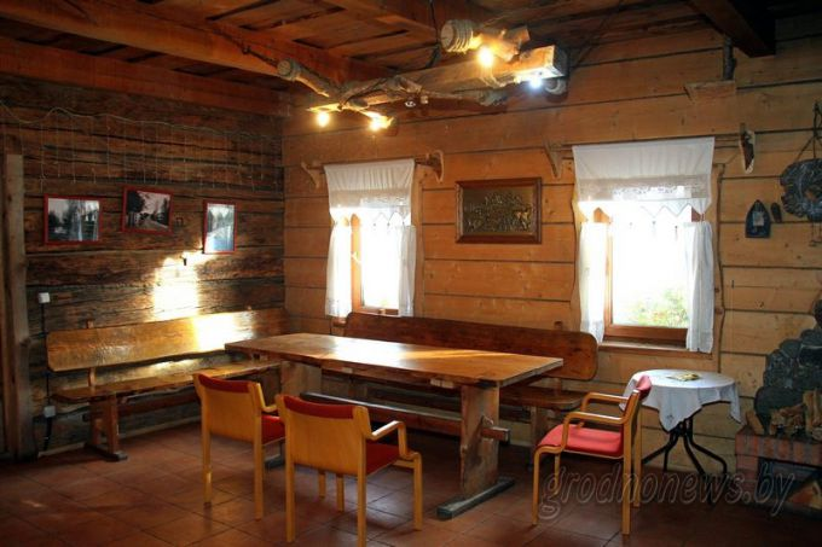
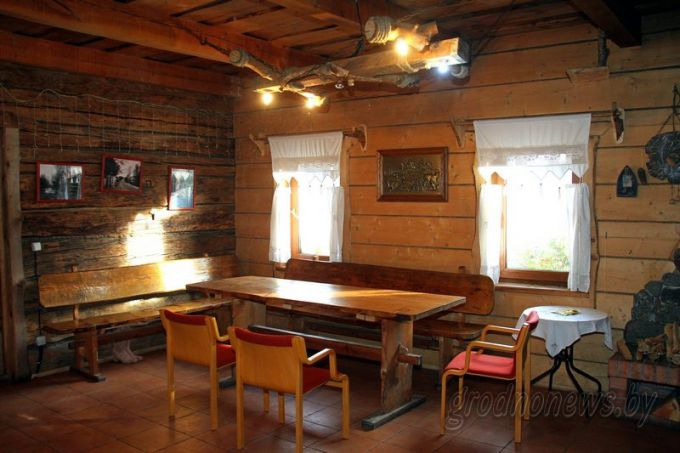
+ boots (127, 343)
